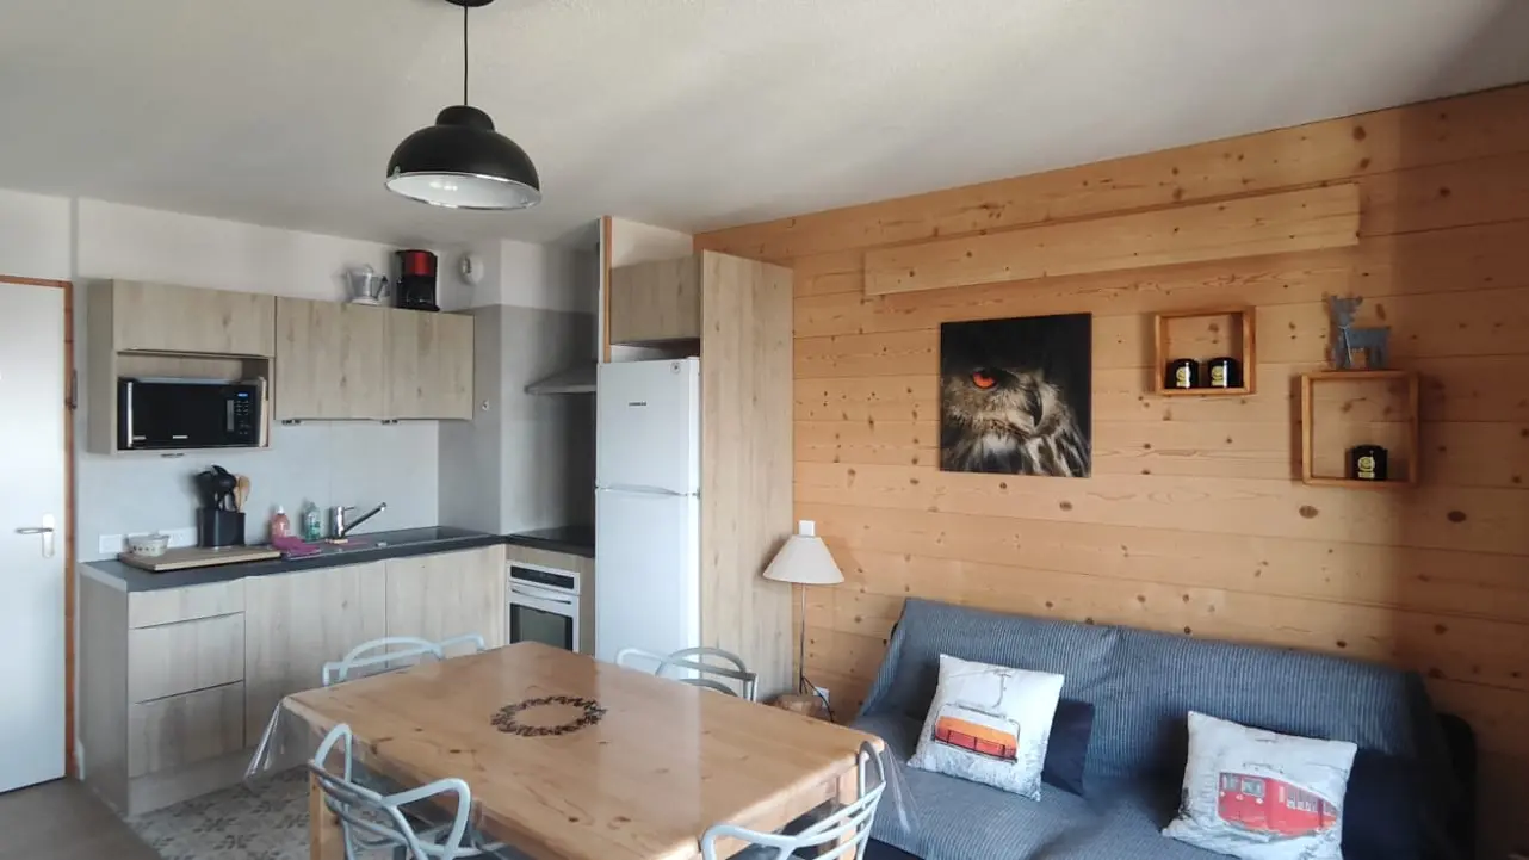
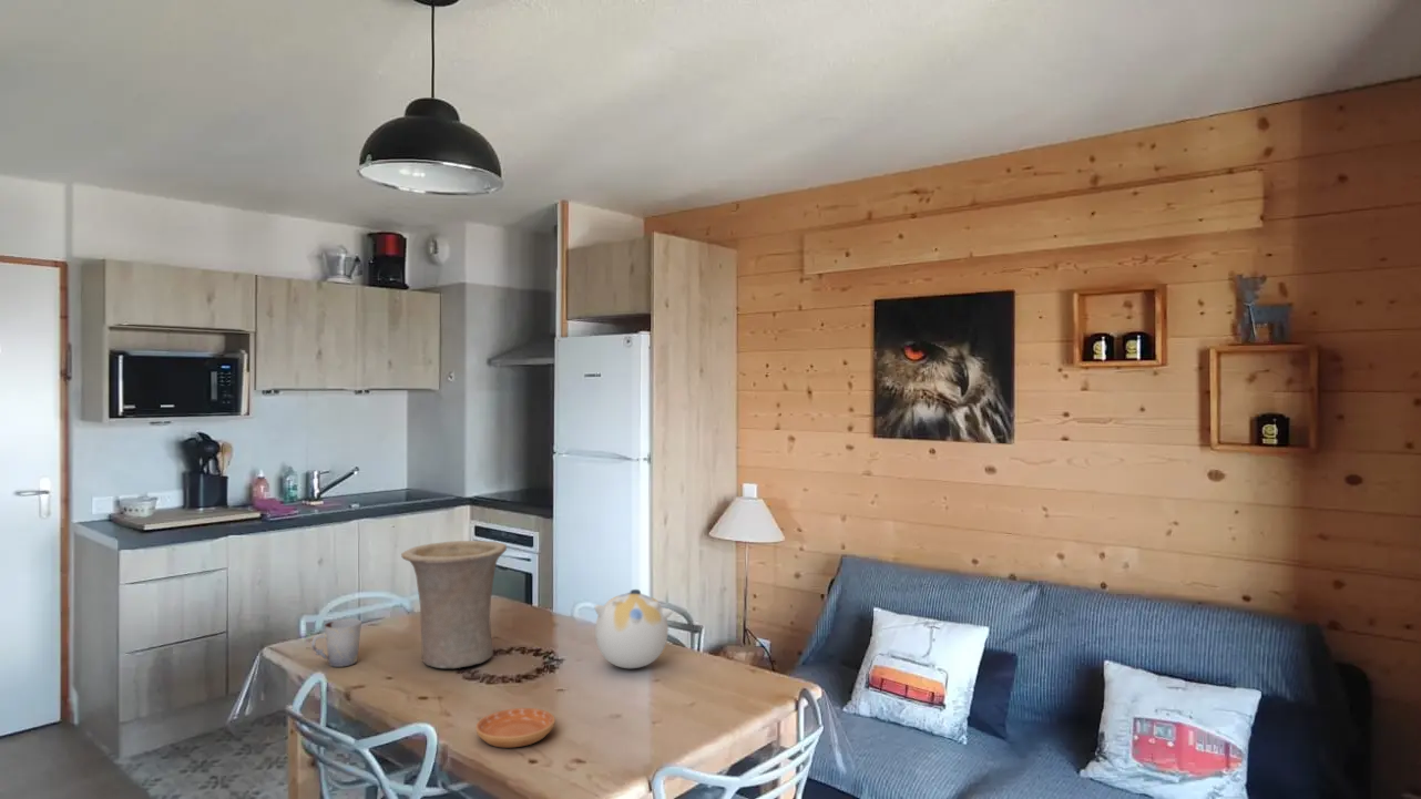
+ vase (454, 603)
+ teapot (633, 629)
+ saucer (515, 728)
+ cup (336, 644)
